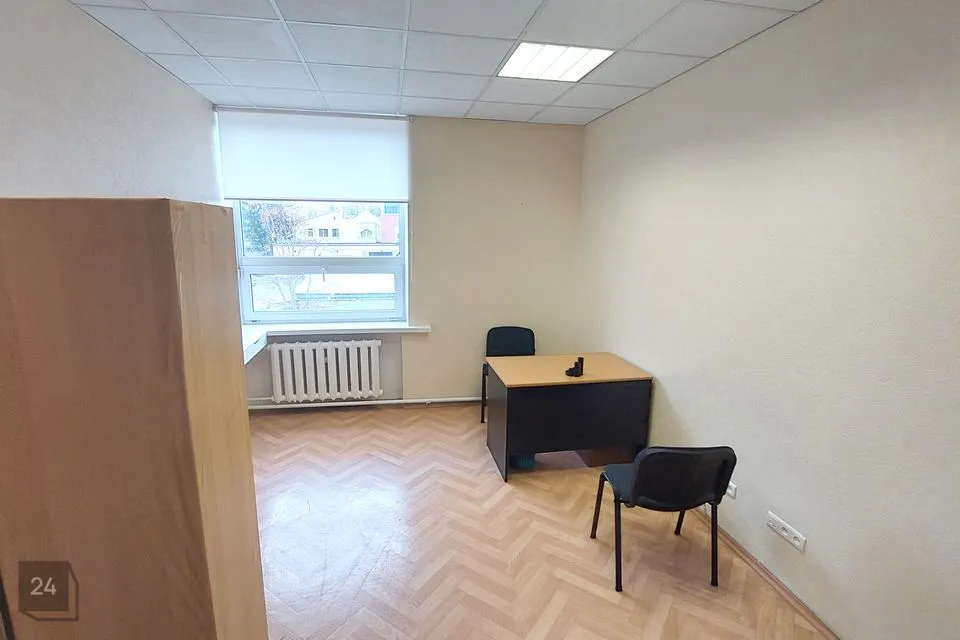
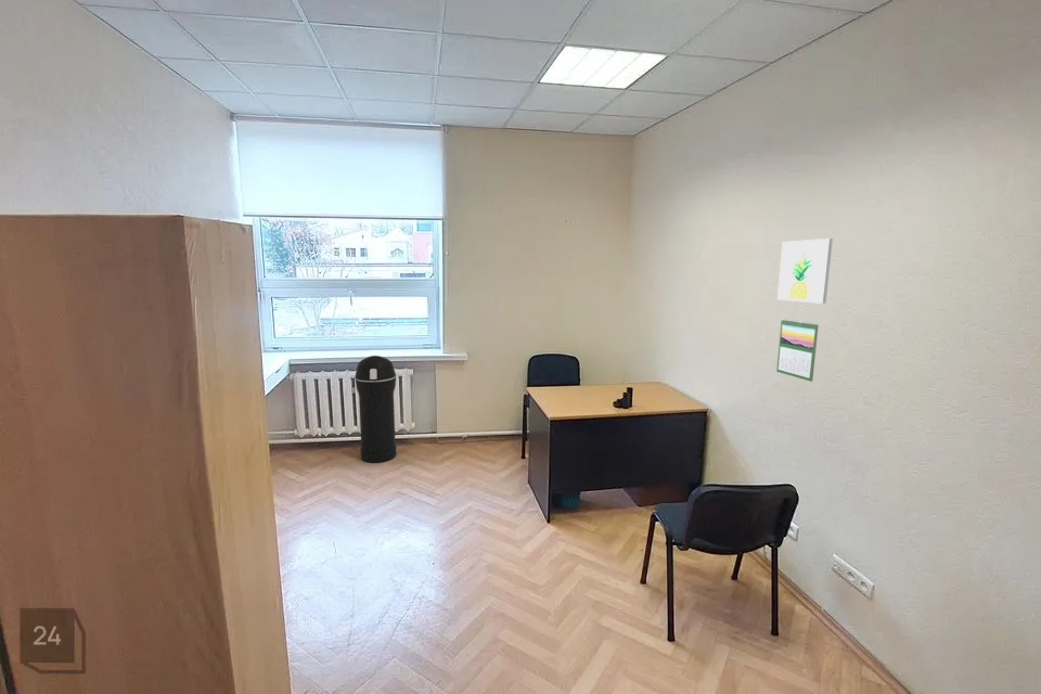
+ calendar (796, 348)
+ trash can (376, 406)
+ wall art (802, 271)
